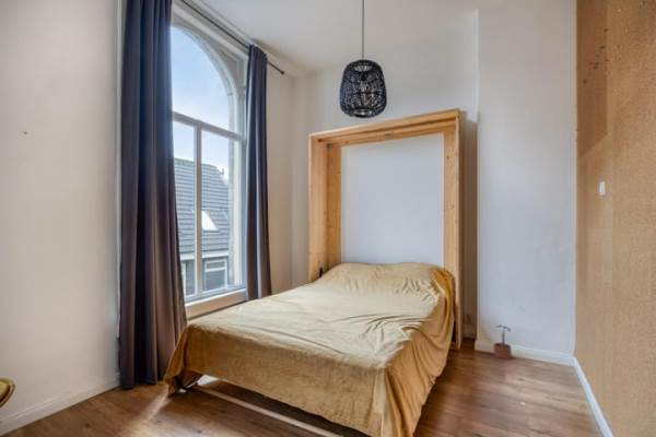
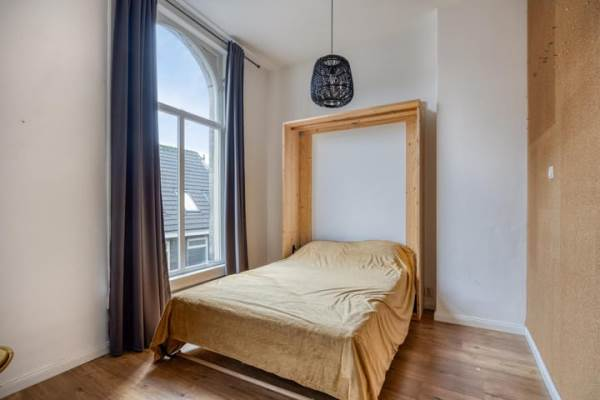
- potted plant (503, 340)
